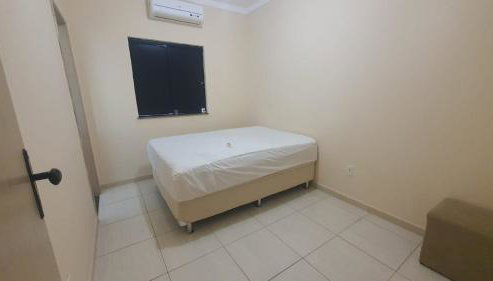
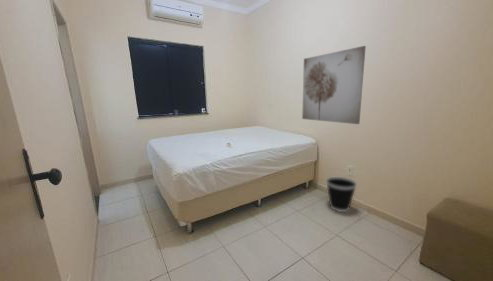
+ wastebasket (340, 194)
+ wall art (328, 88)
